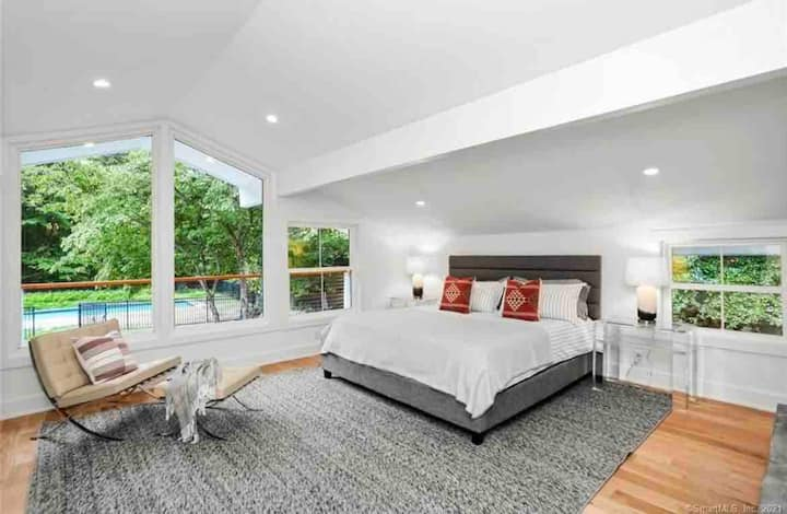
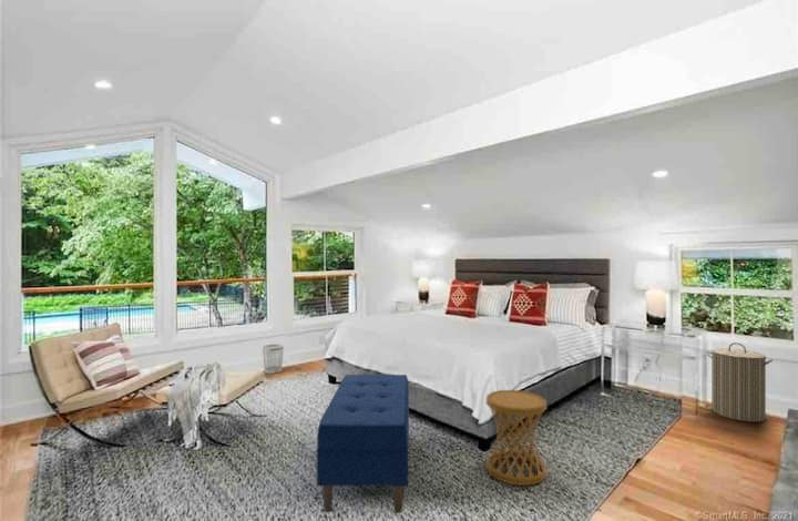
+ laundry hamper (737, 378)
+ bench (370, 431)
+ wastebasket (273, 359)
+ side table (515, 433)
